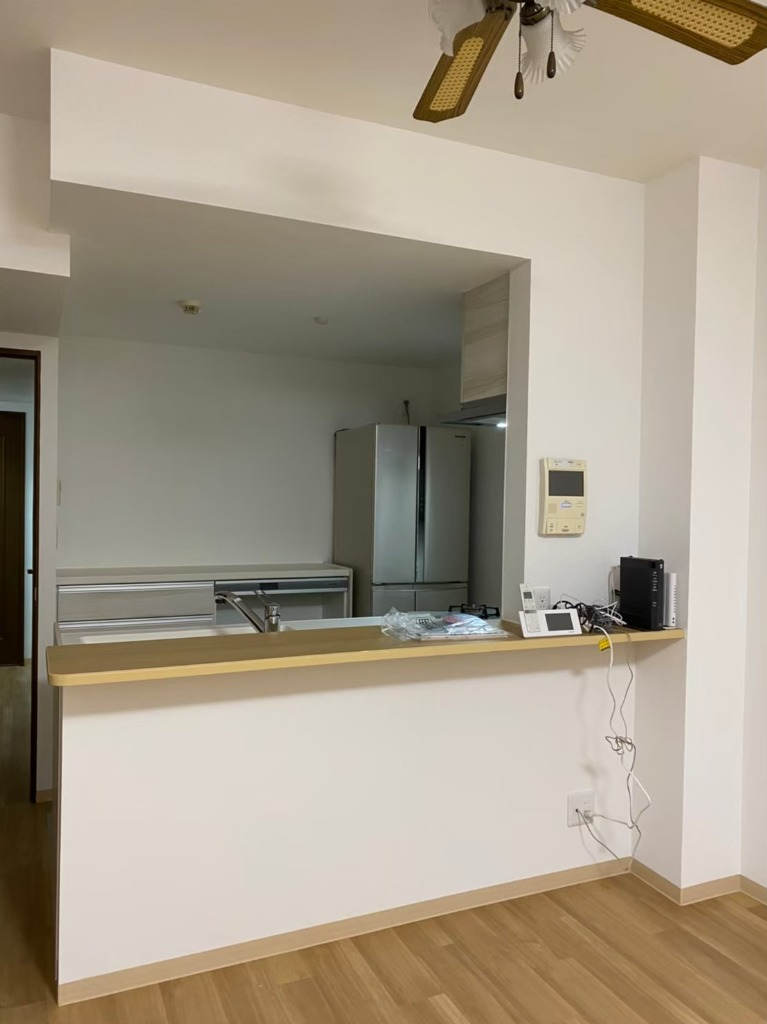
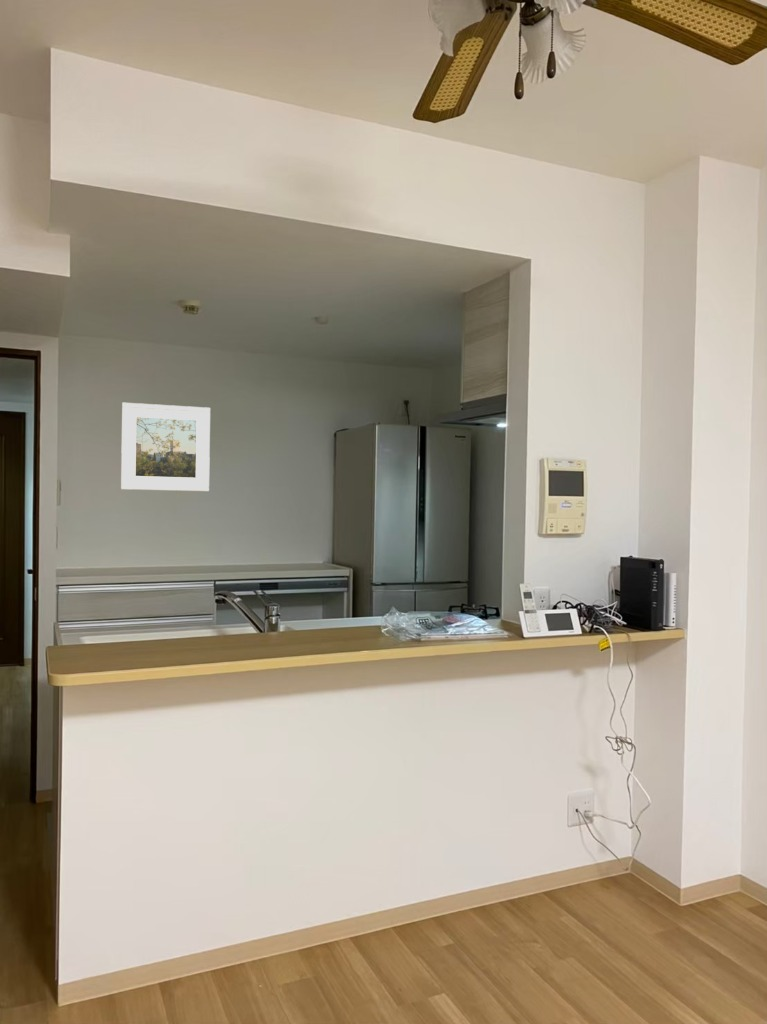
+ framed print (166, 447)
